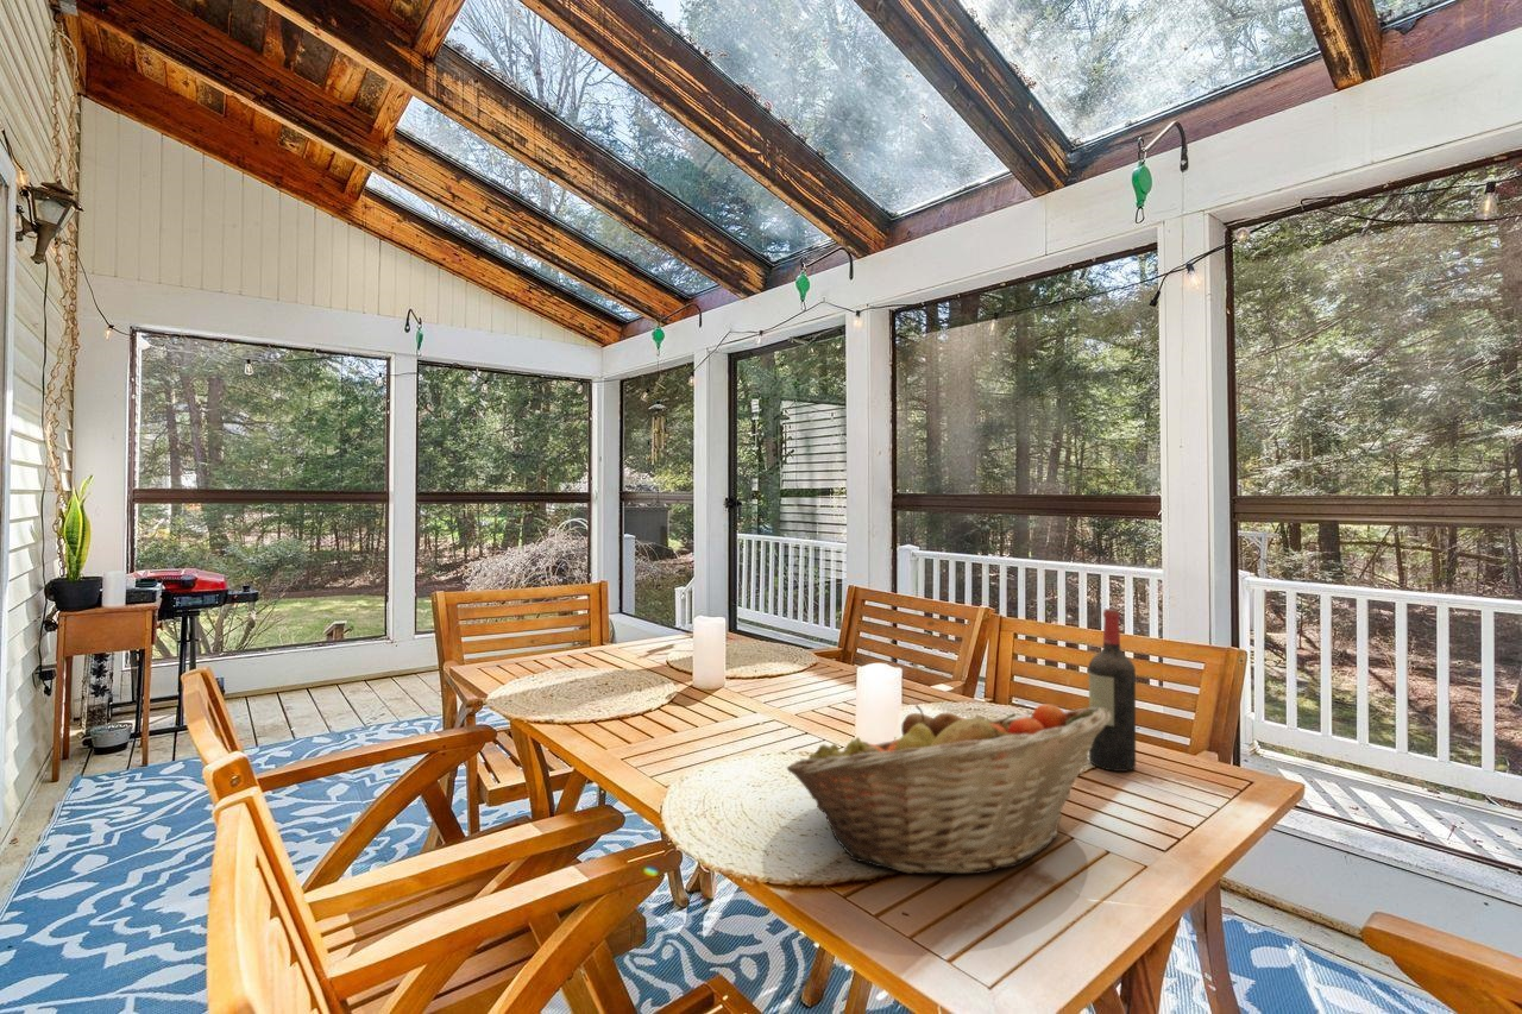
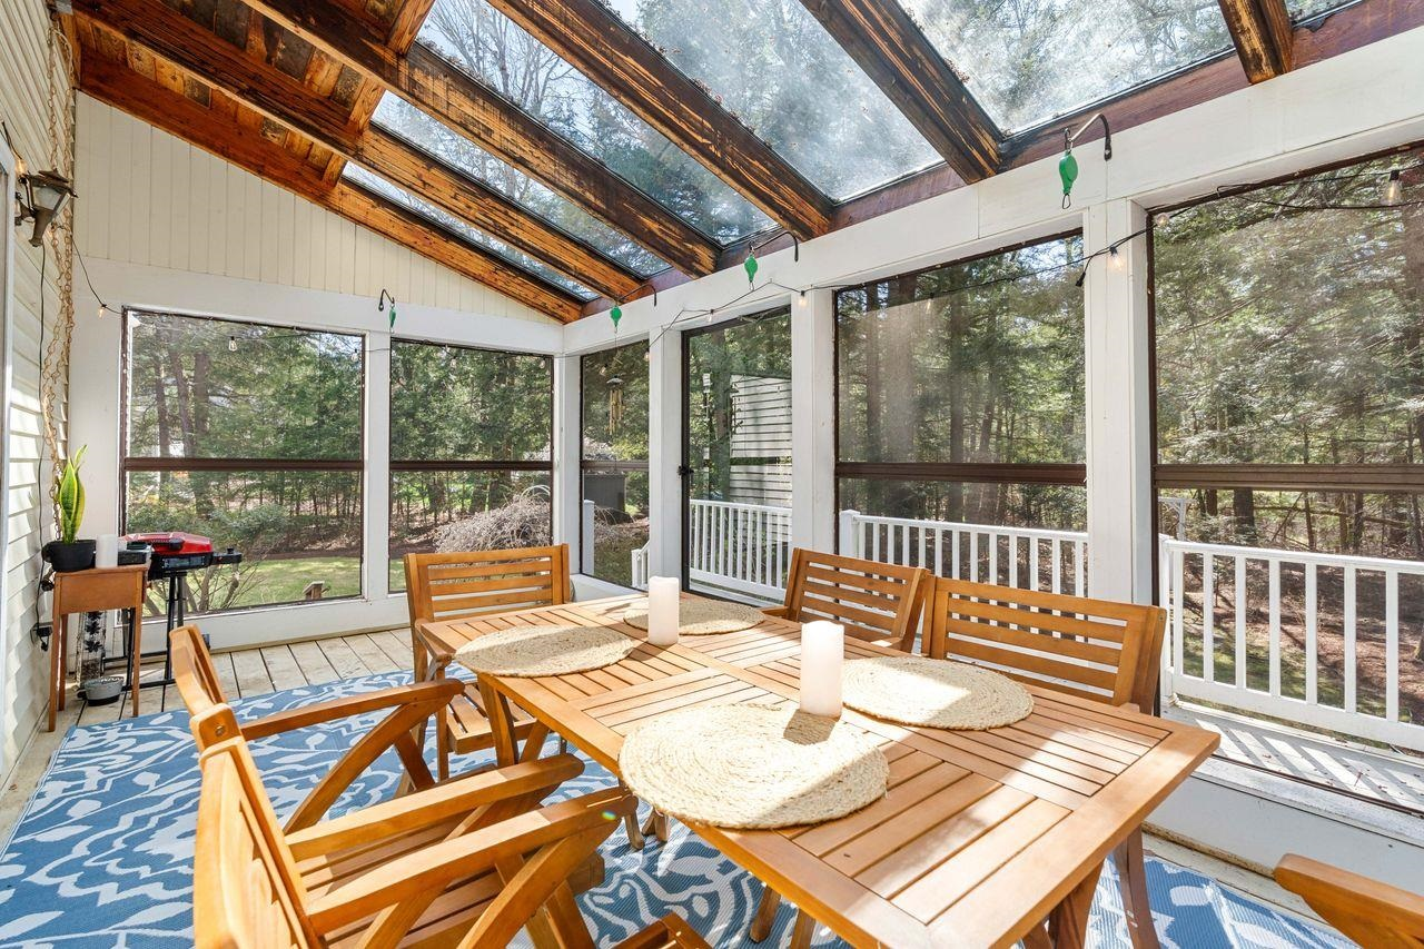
- fruit basket (950, 766)
- wine bottle (1112, 687)
